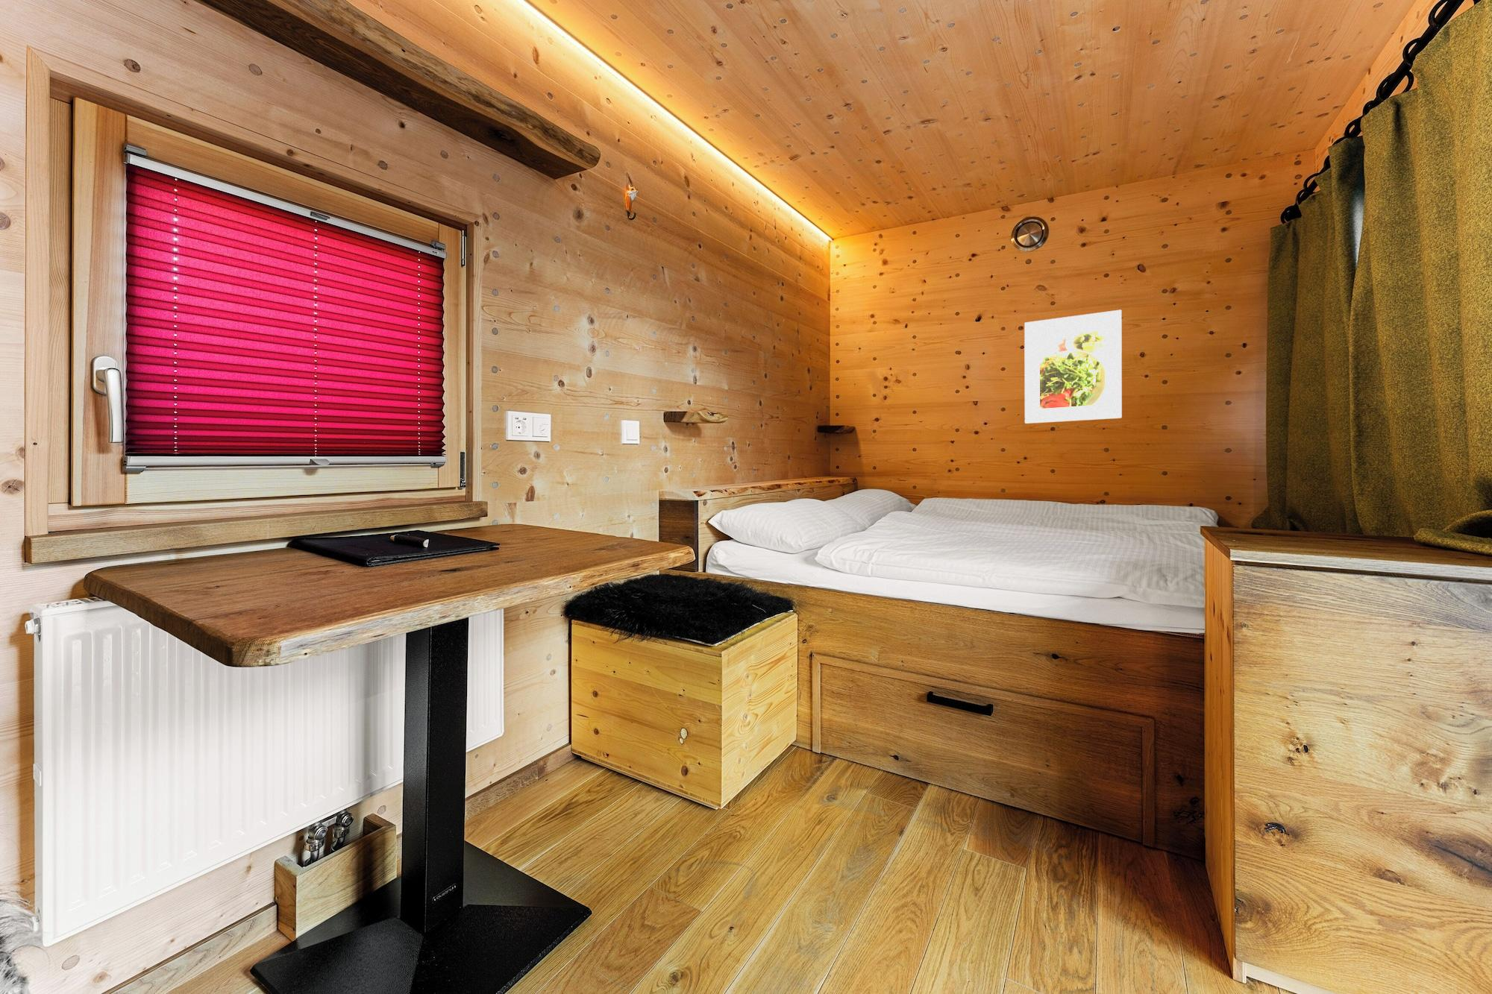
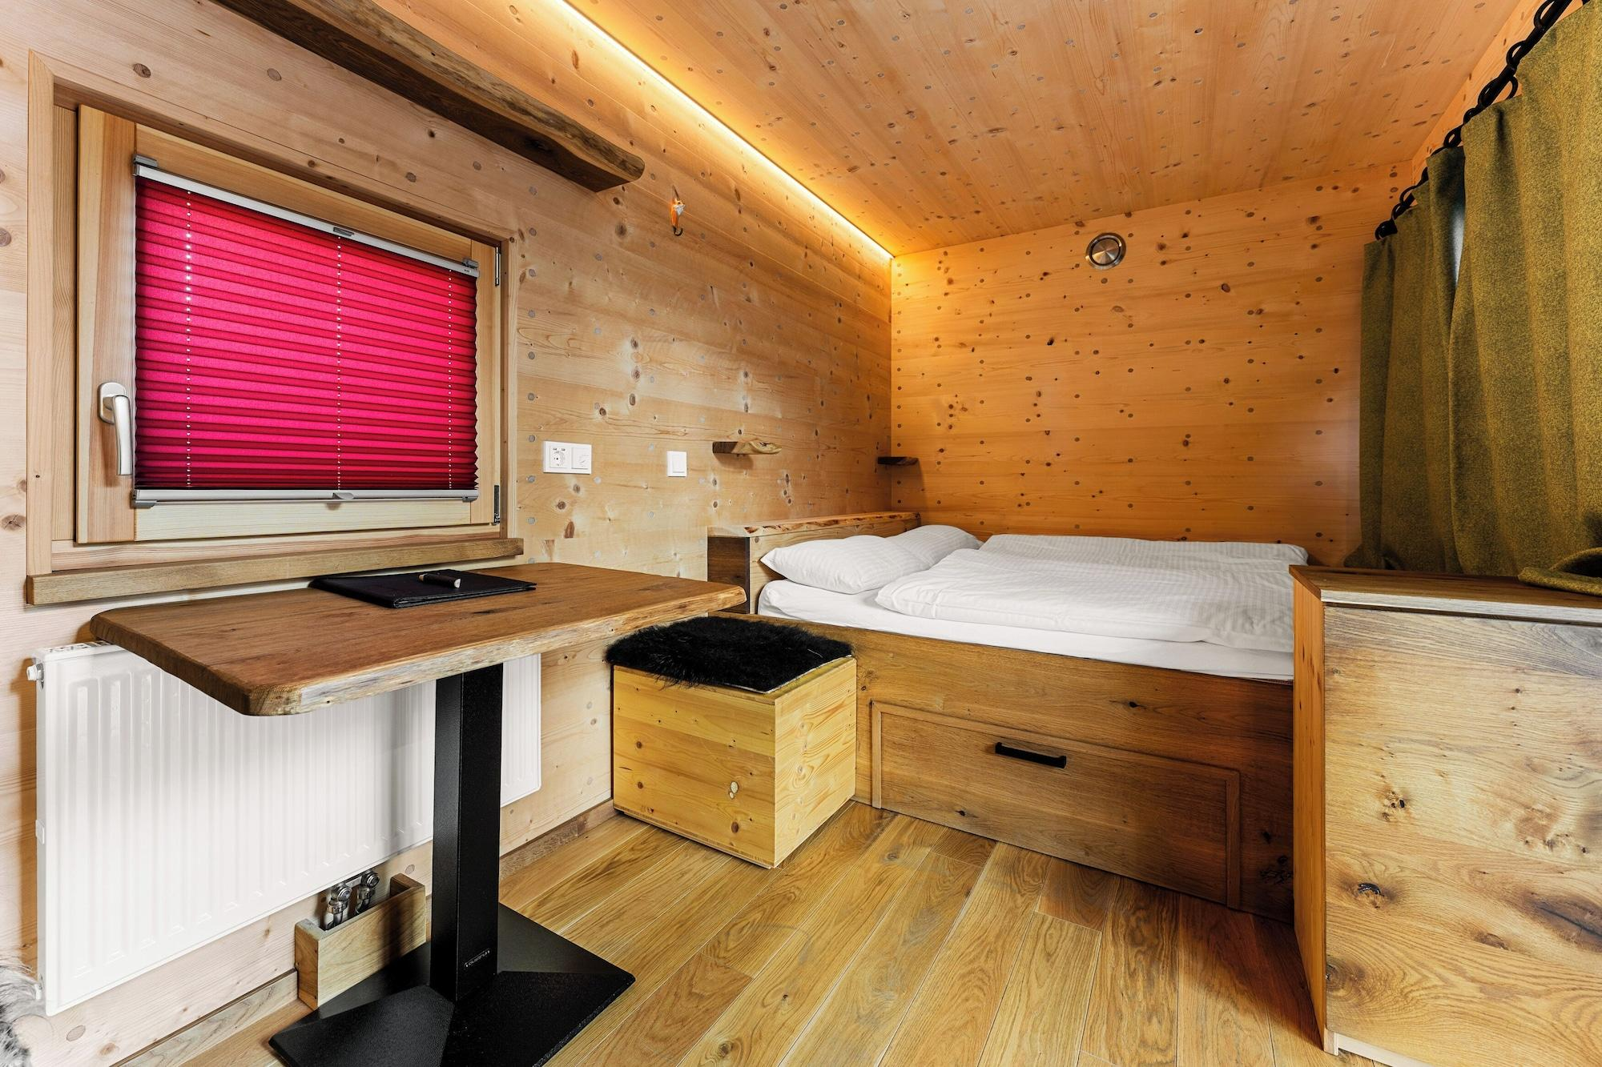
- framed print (1072, 368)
